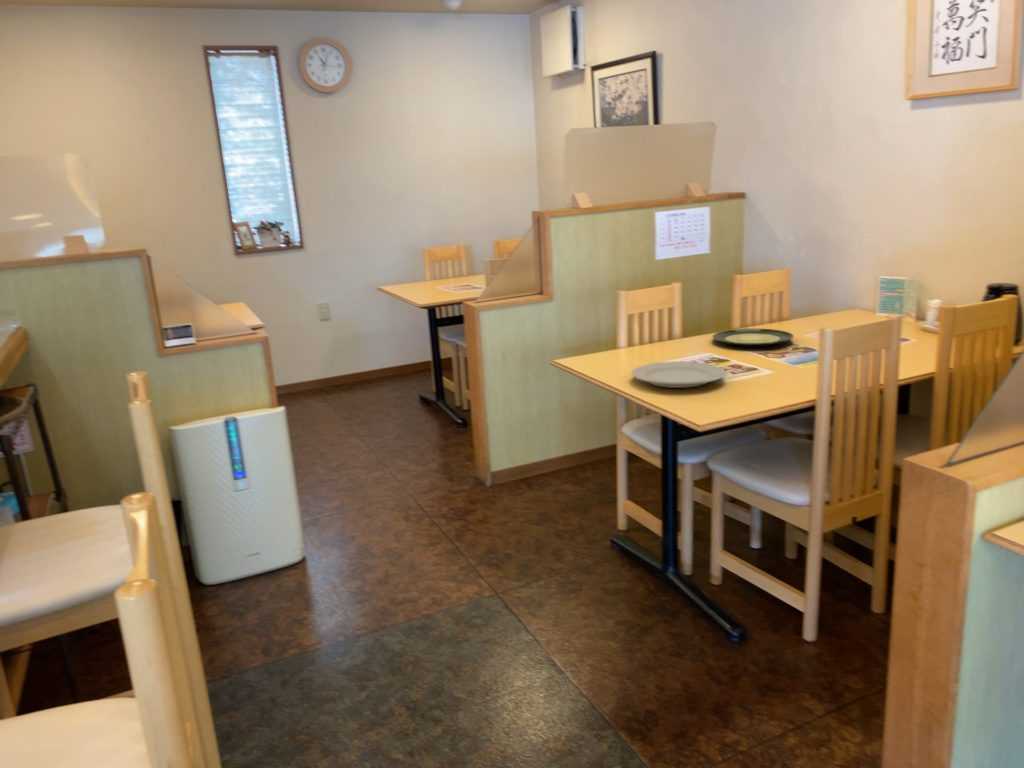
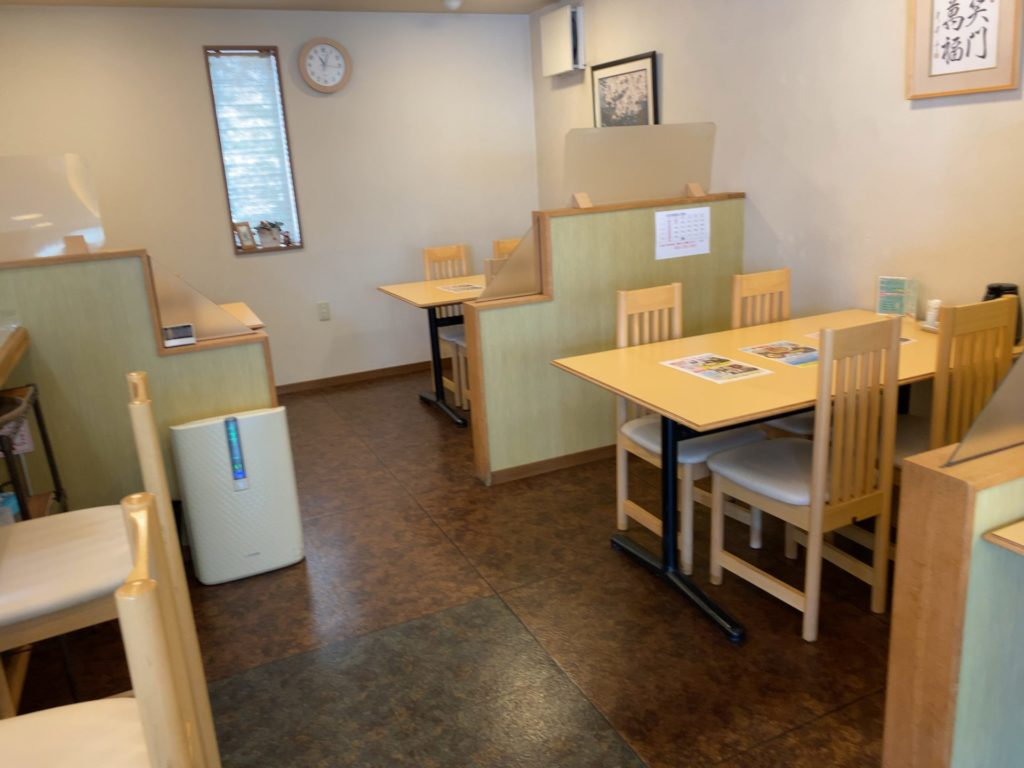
- plate (752, 338)
- chinaware (678, 375)
